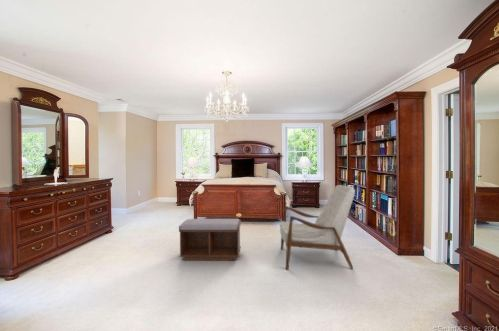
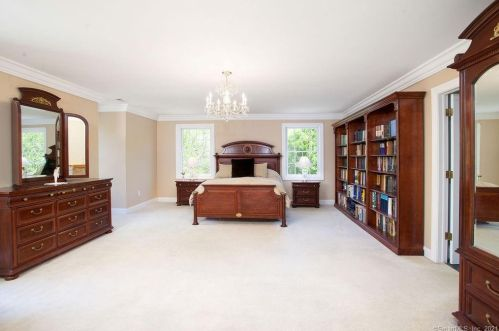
- armchair (316, 222)
- bench (211, 238)
